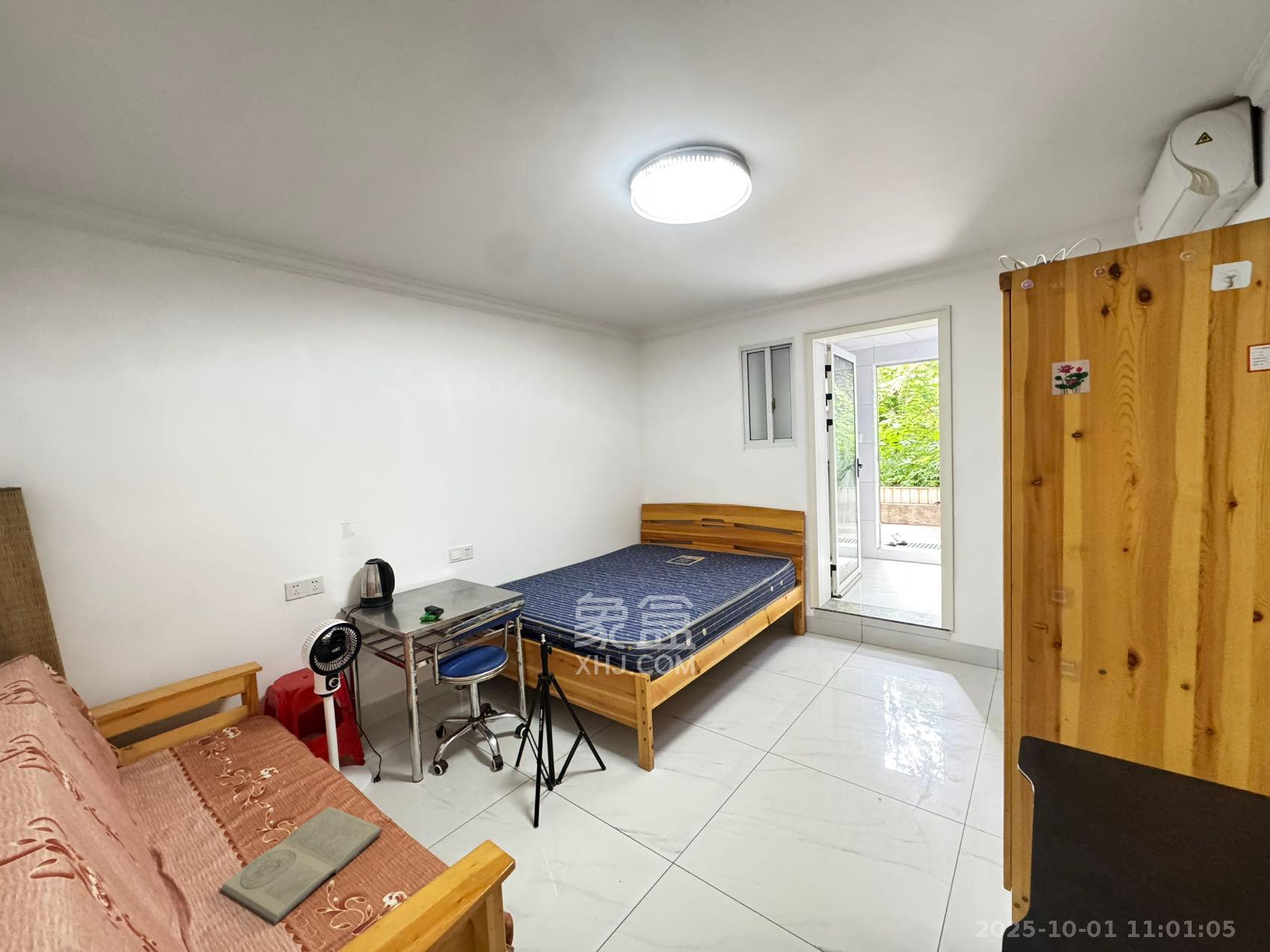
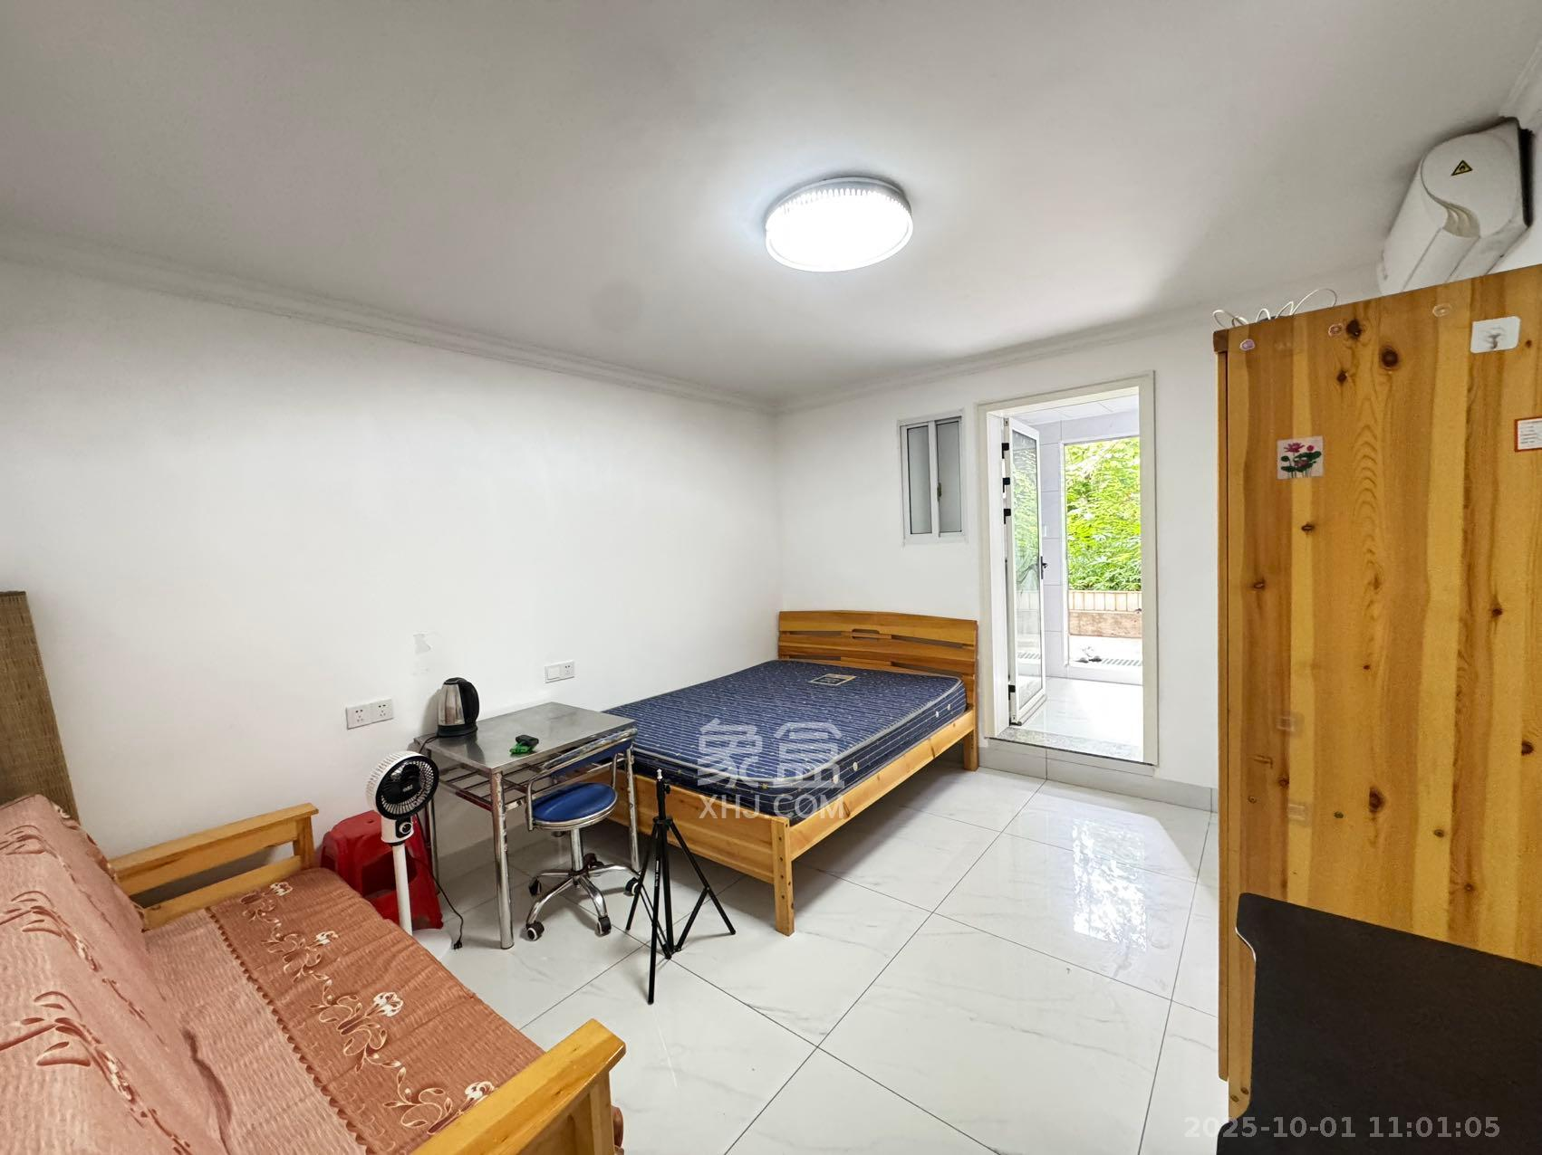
- book (306, 857)
